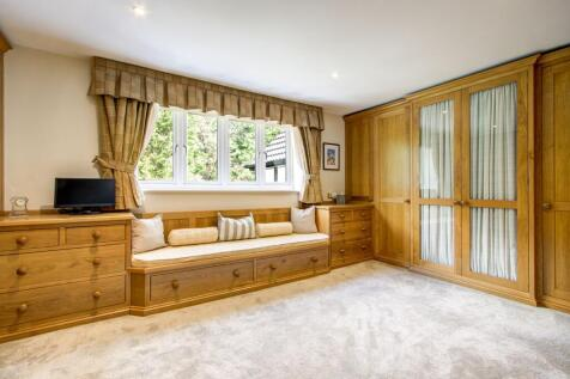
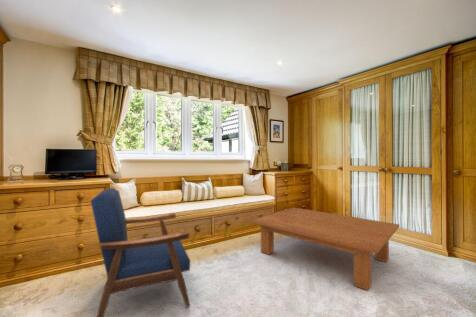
+ armchair (143, 242)
+ coffee table (322, 238)
